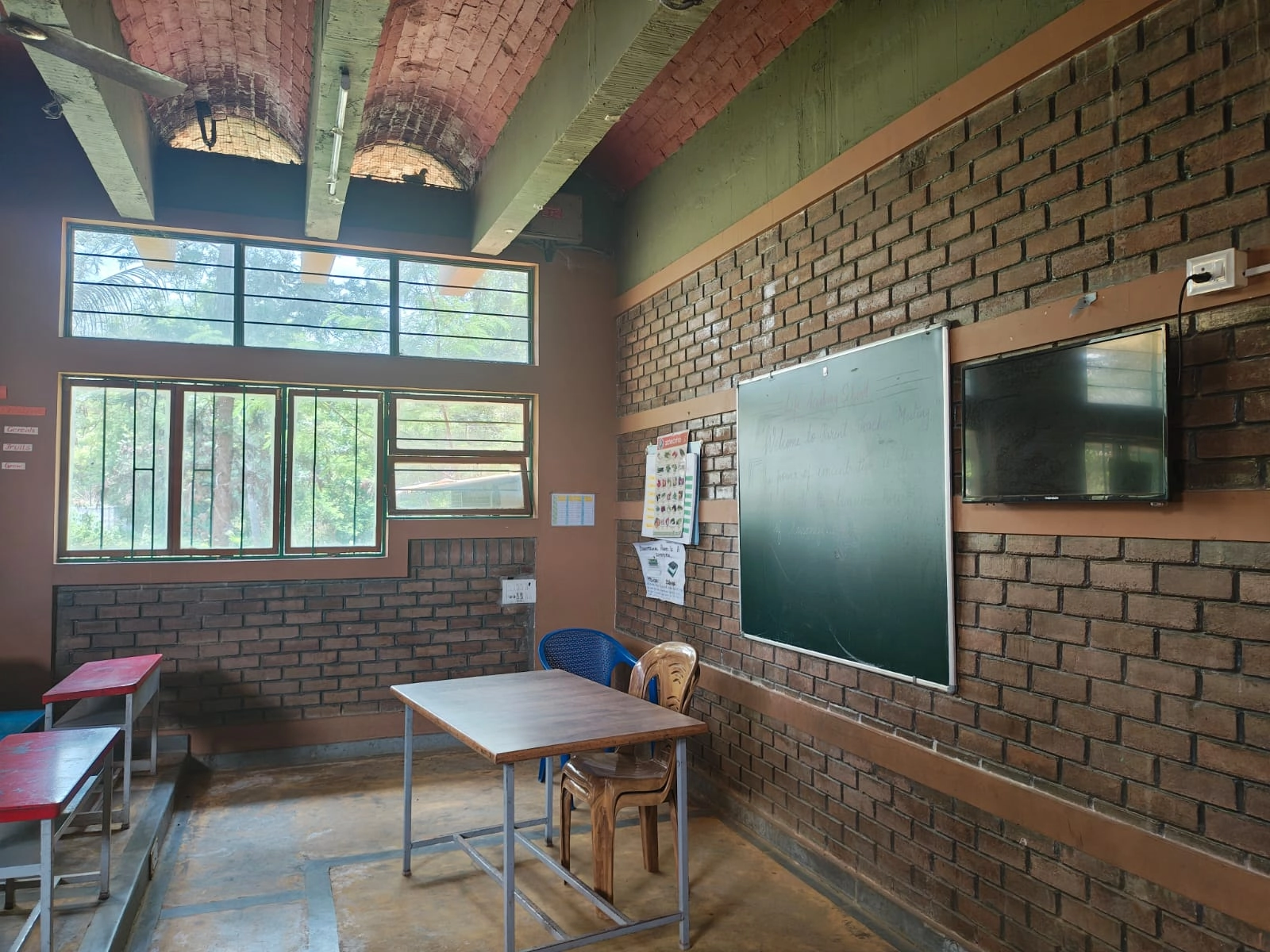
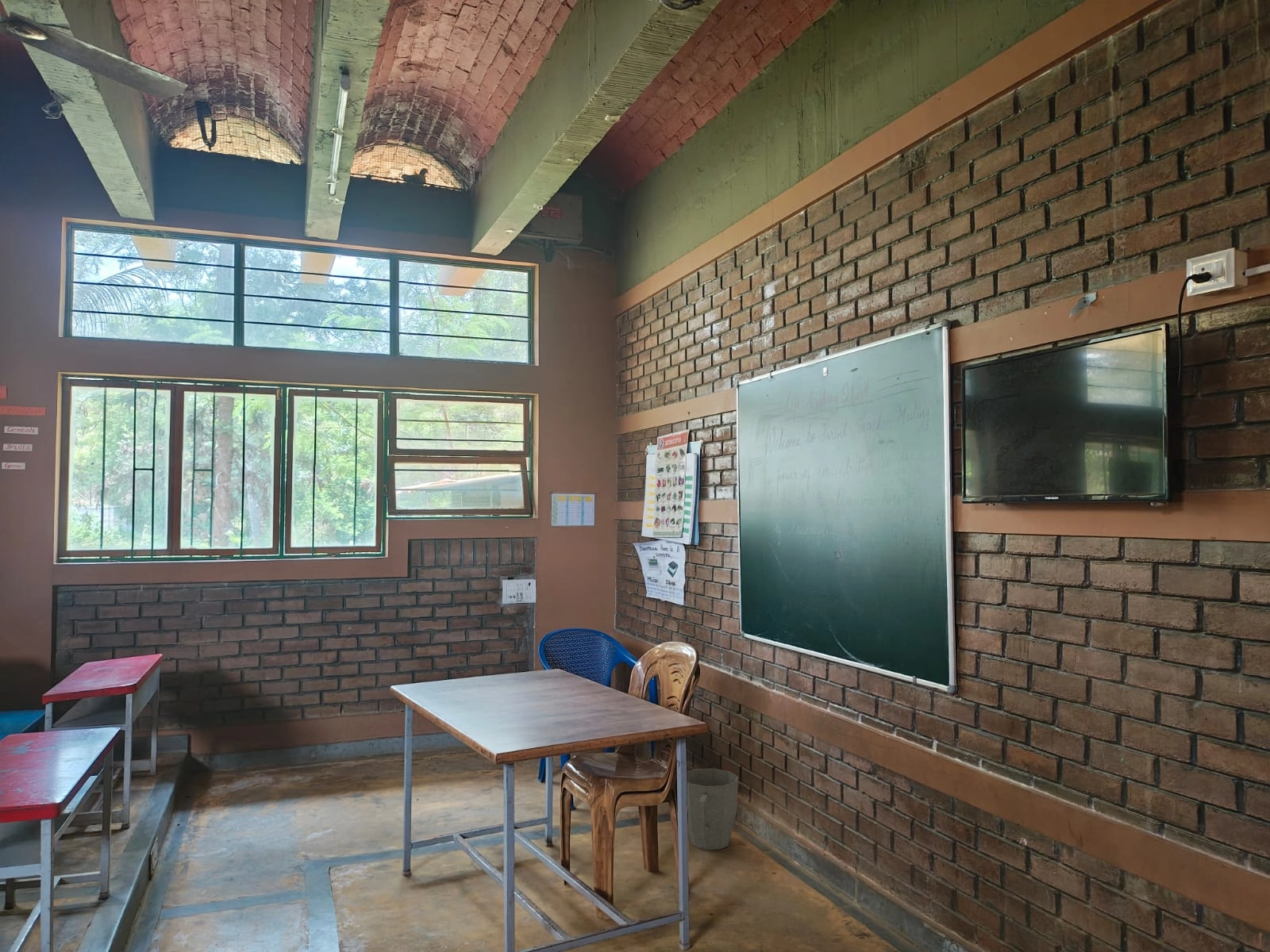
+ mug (711, 812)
